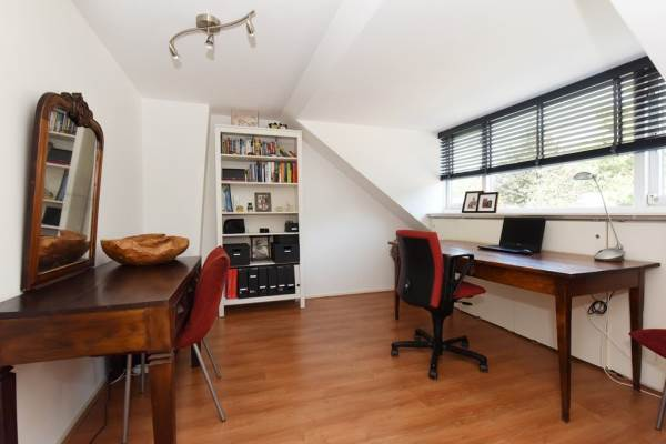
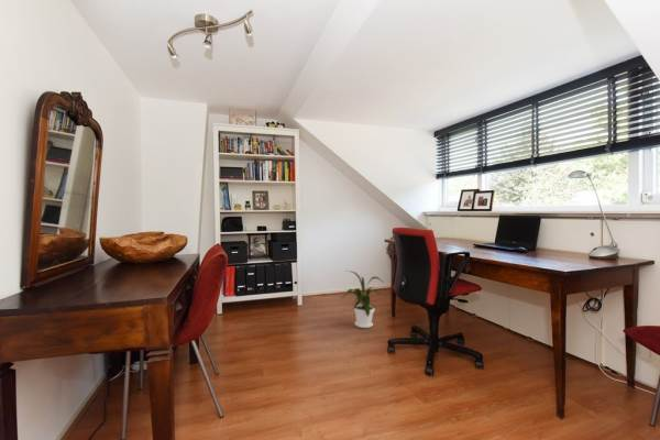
+ house plant (363, 298)
